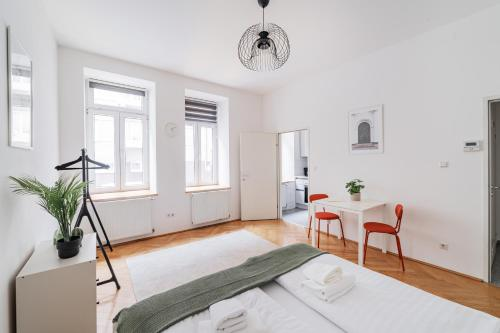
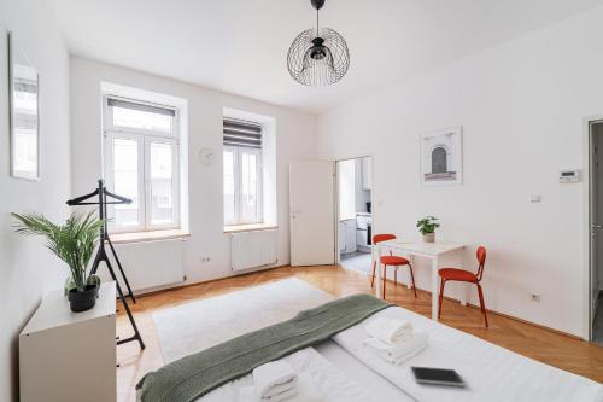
+ tablet (435, 375)
